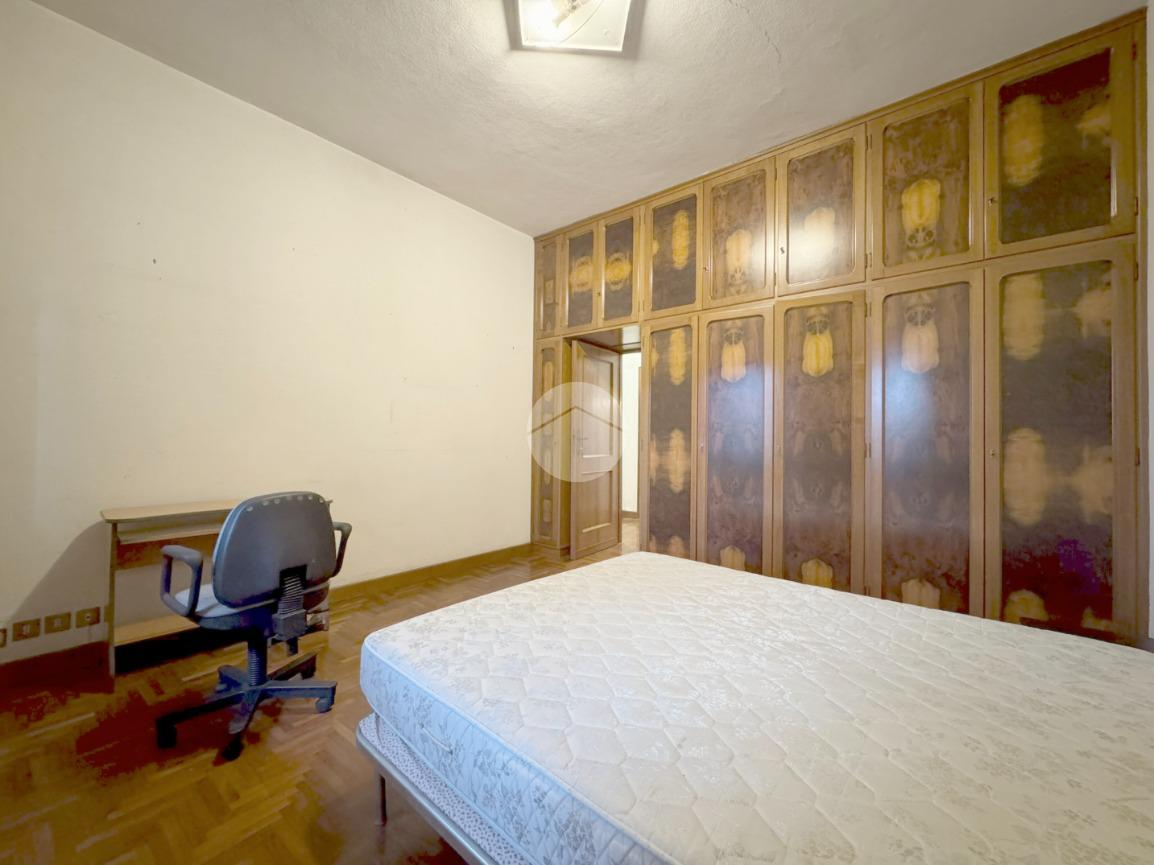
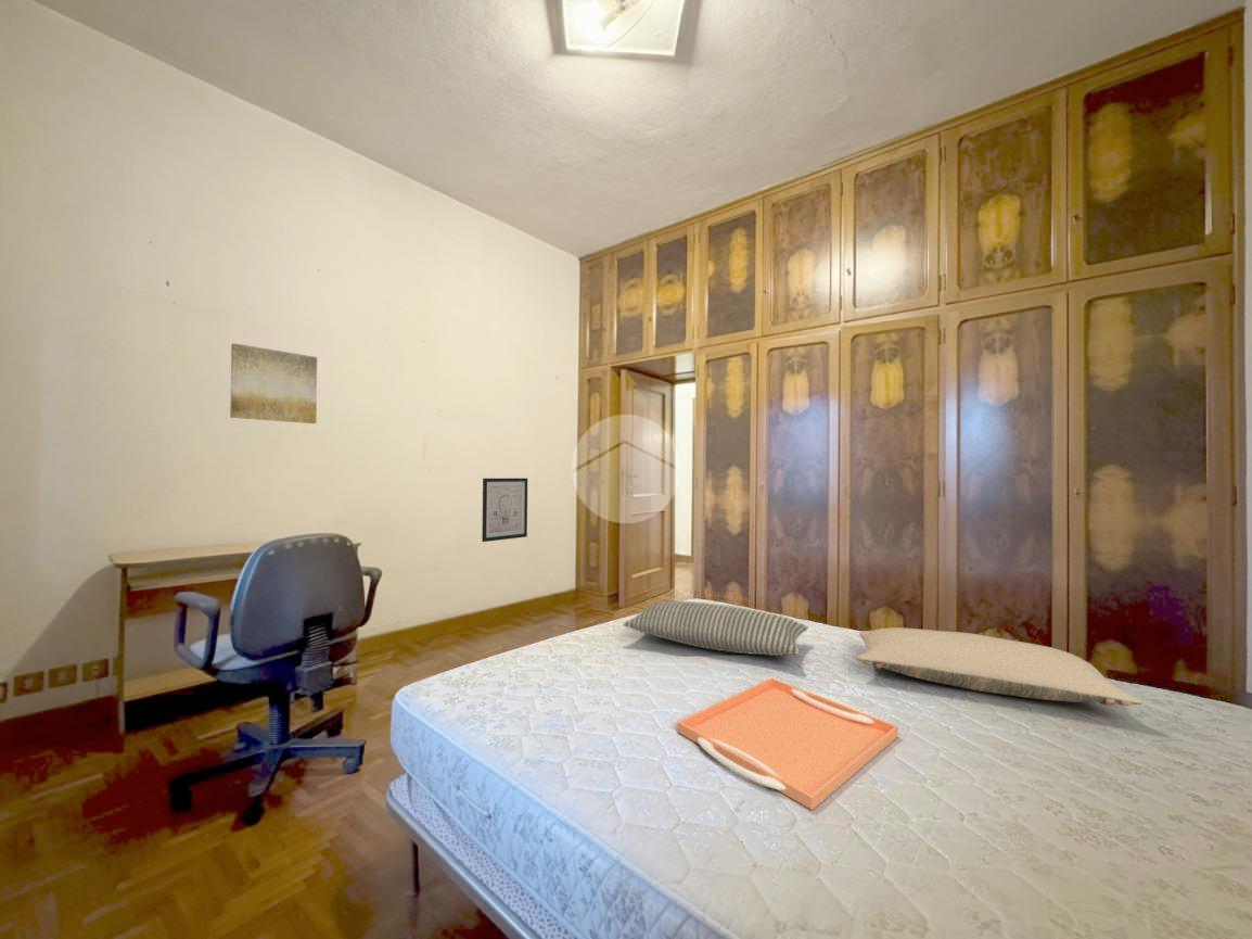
+ pillow (973, 659)
+ wall art (276, 385)
+ serving tray (787, 728)
+ pillow (714, 625)
+ wall art (506, 508)
